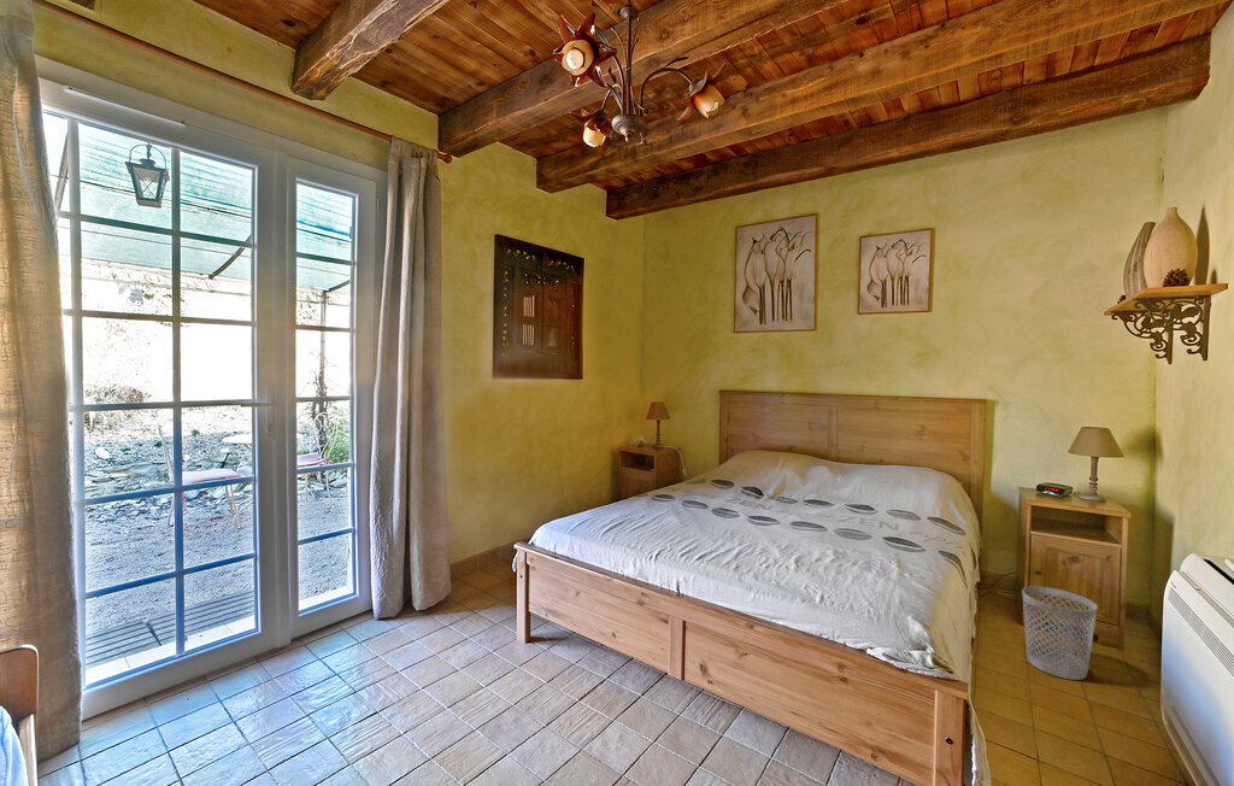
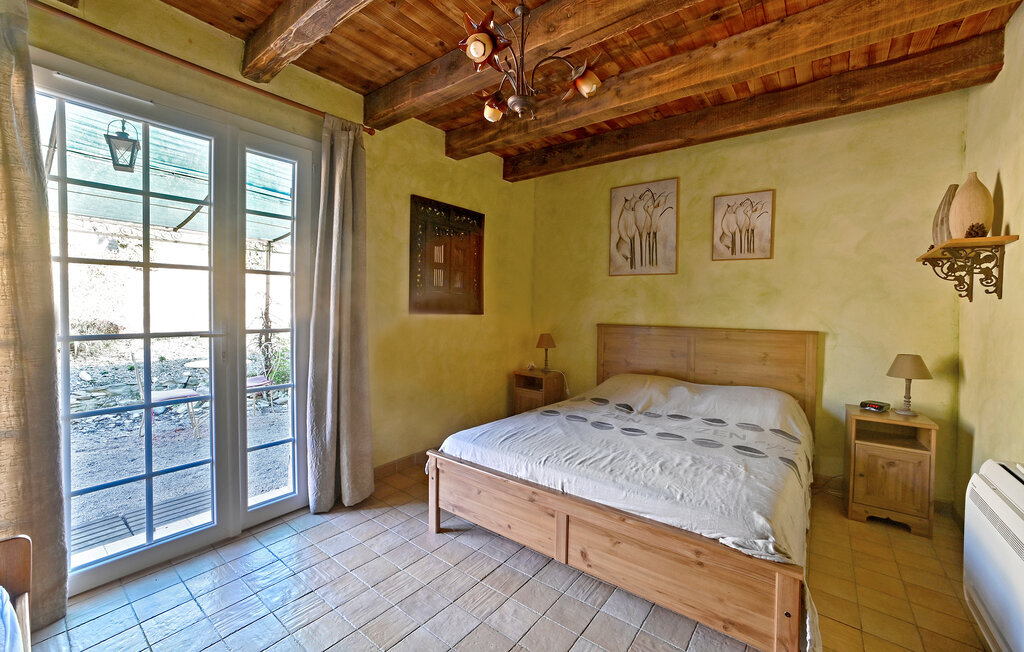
- wastebasket (1057, 632)
